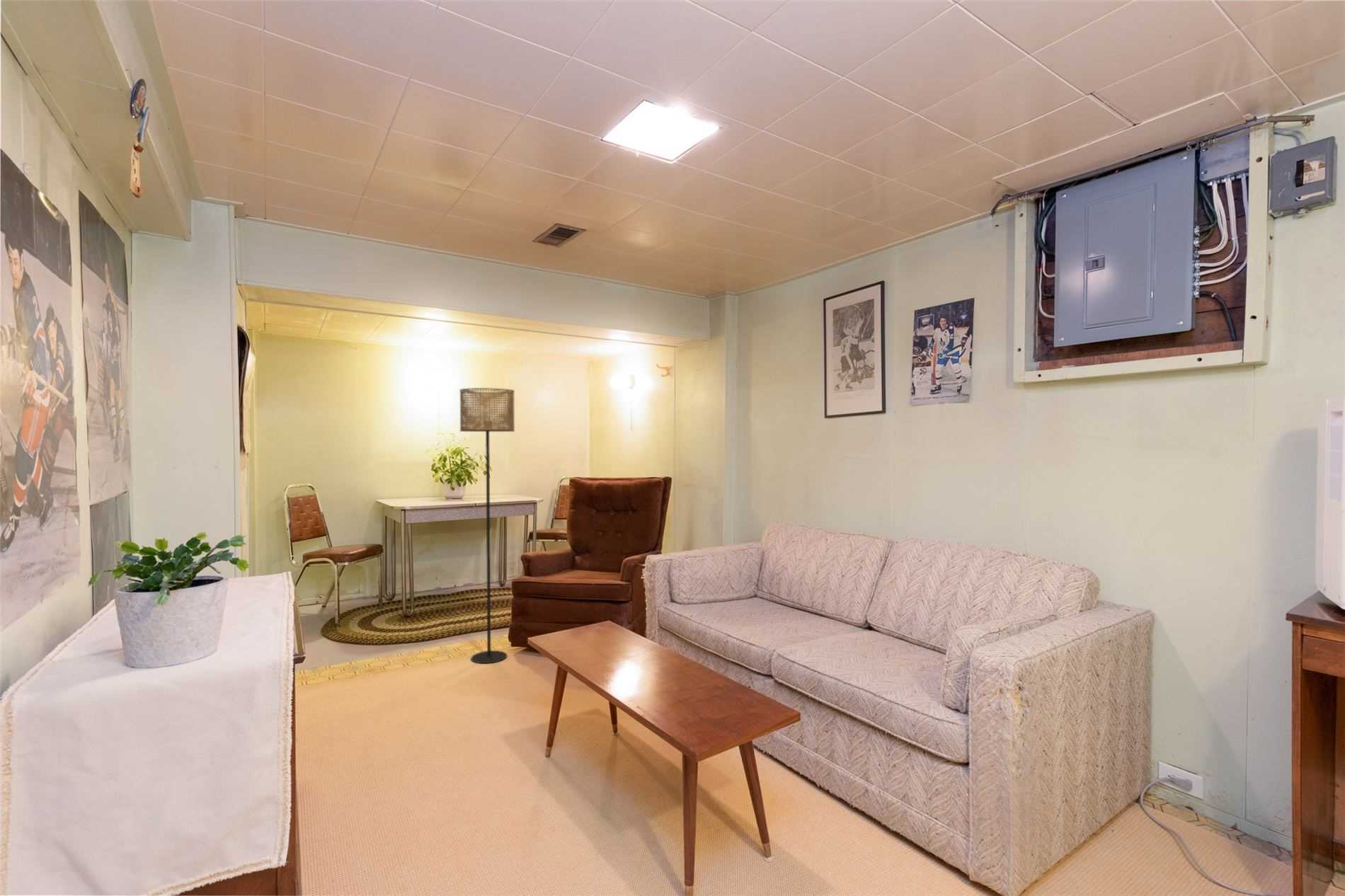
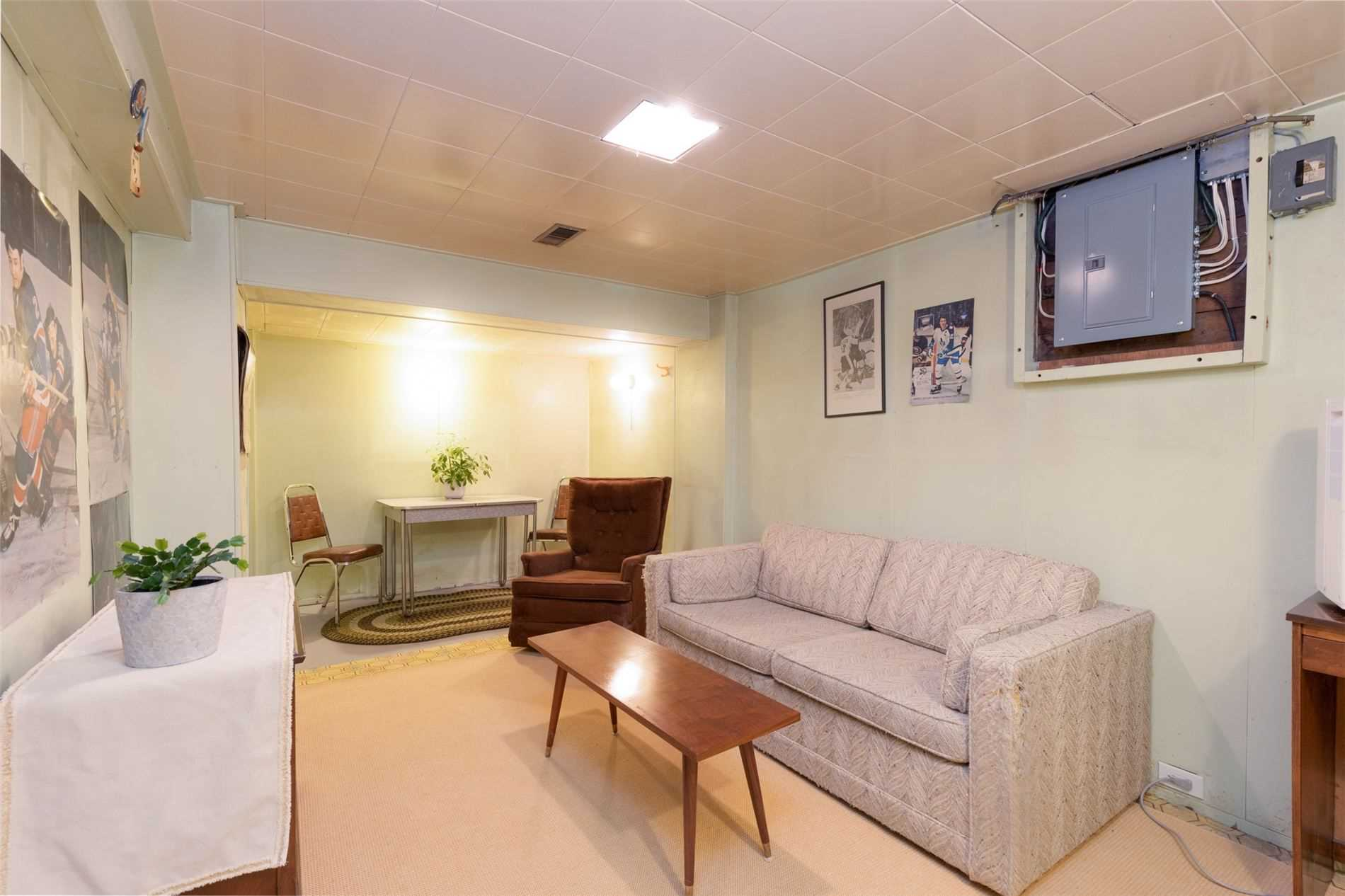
- floor lamp (488, 524)
